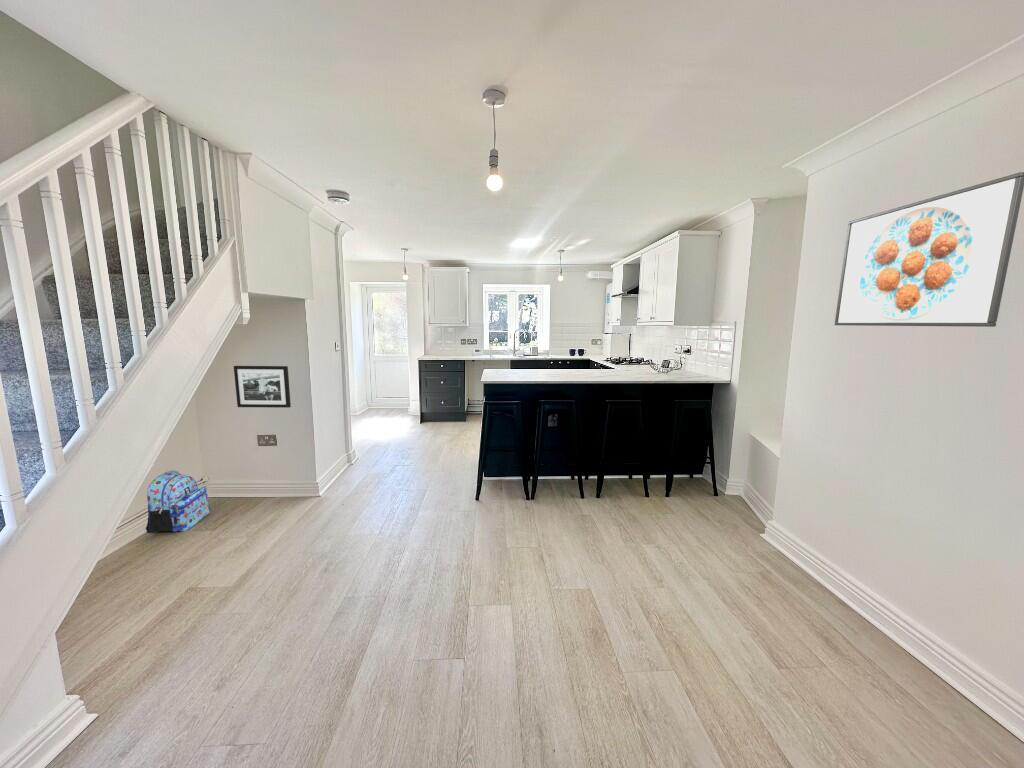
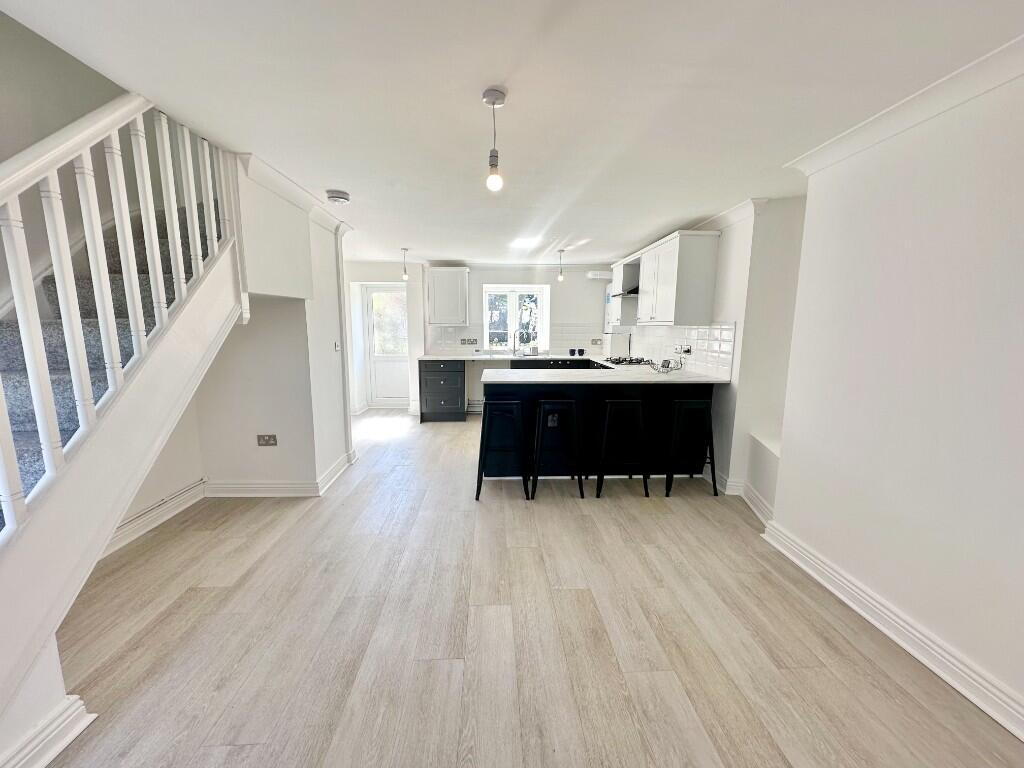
- backpack (177, 498)
- picture frame (262, 386)
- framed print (909, 265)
